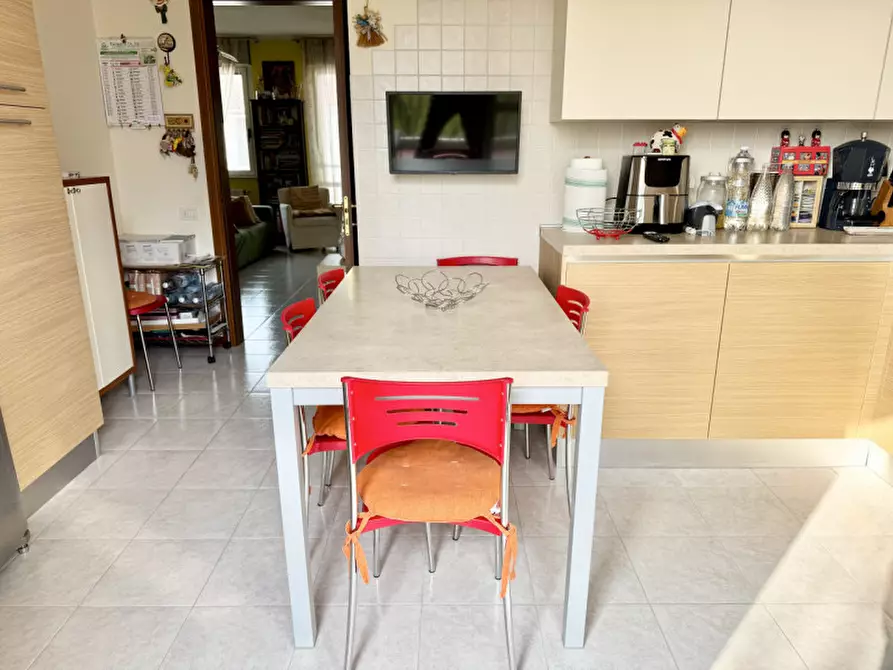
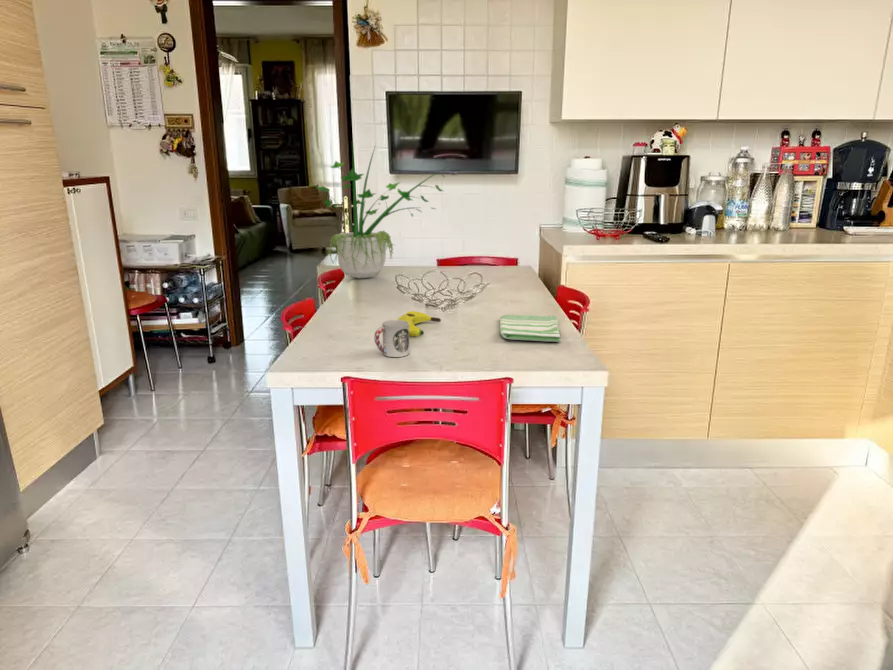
+ dish towel (529, 326)
+ banana (421, 321)
+ potted plant (379, 203)
+ cup (391, 339)
